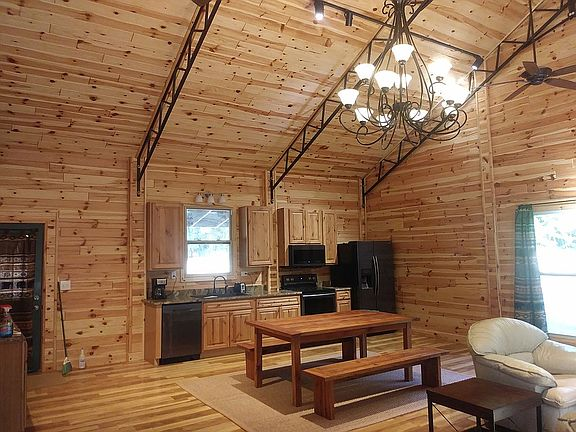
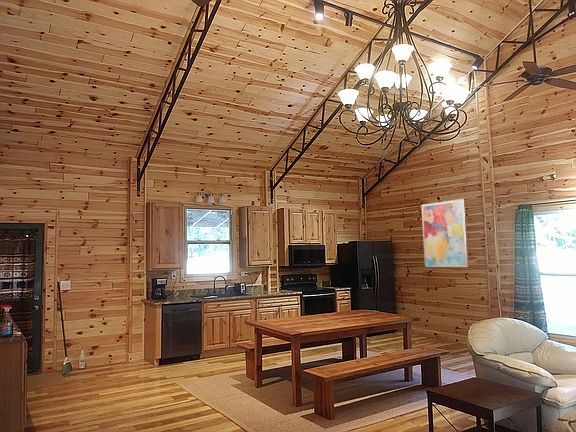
+ wall art (443, 234)
